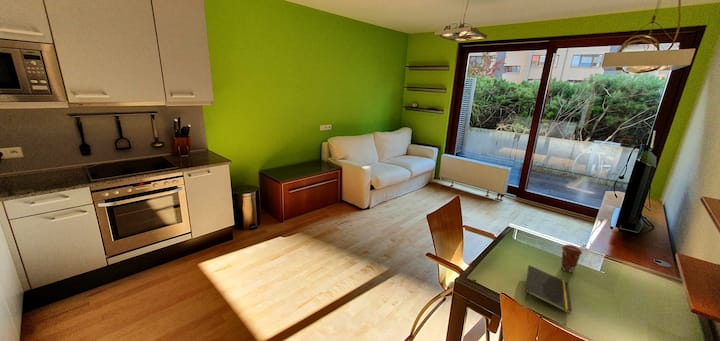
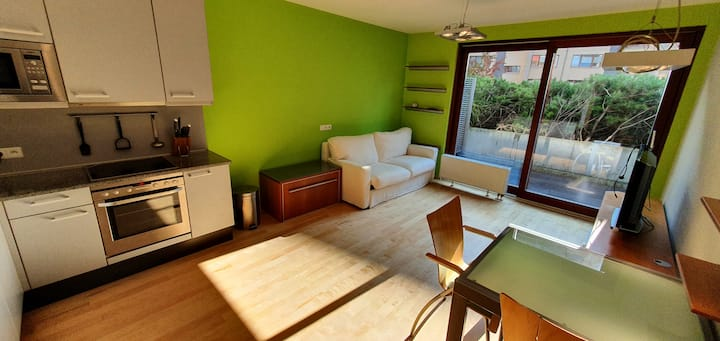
- coffee cup (570, 258)
- notepad (547, 287)
